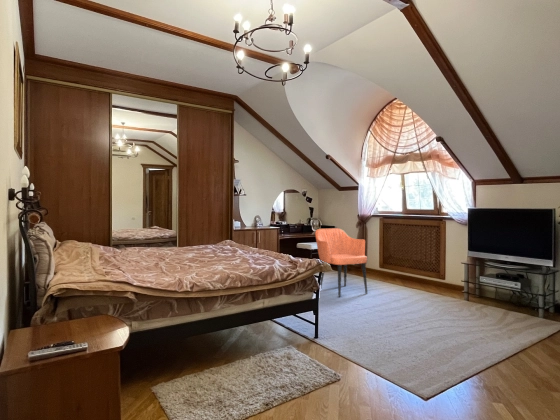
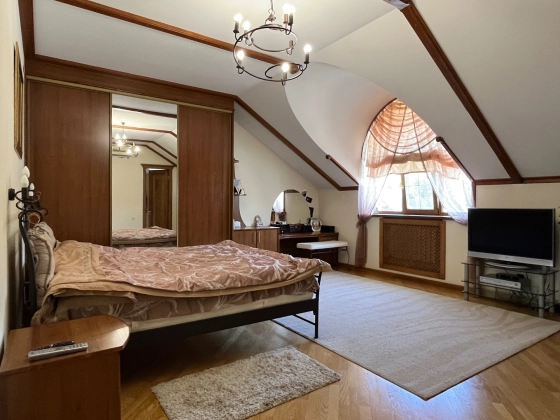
- armchair (340, 260)
